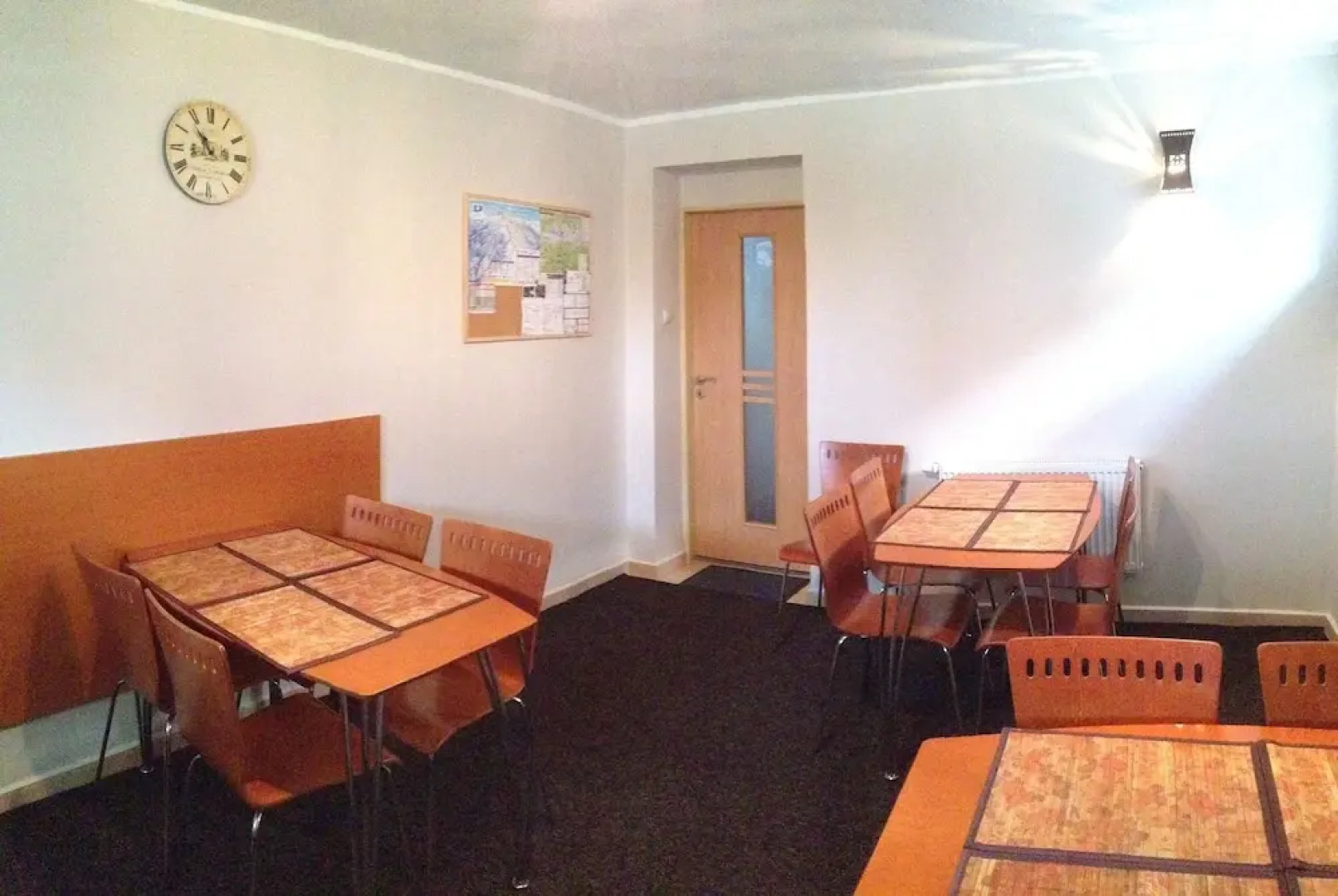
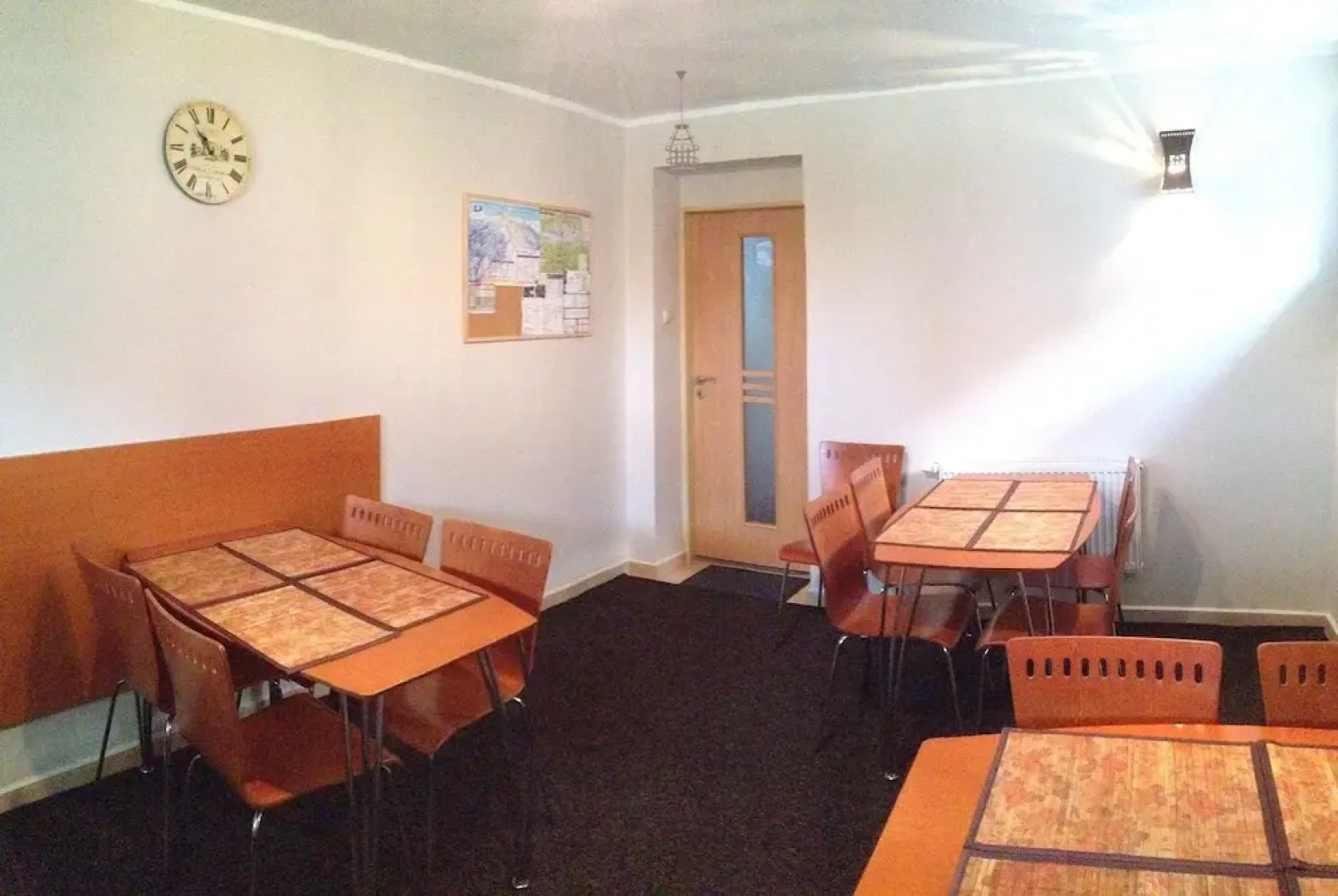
+ pendant light (681, 122)
